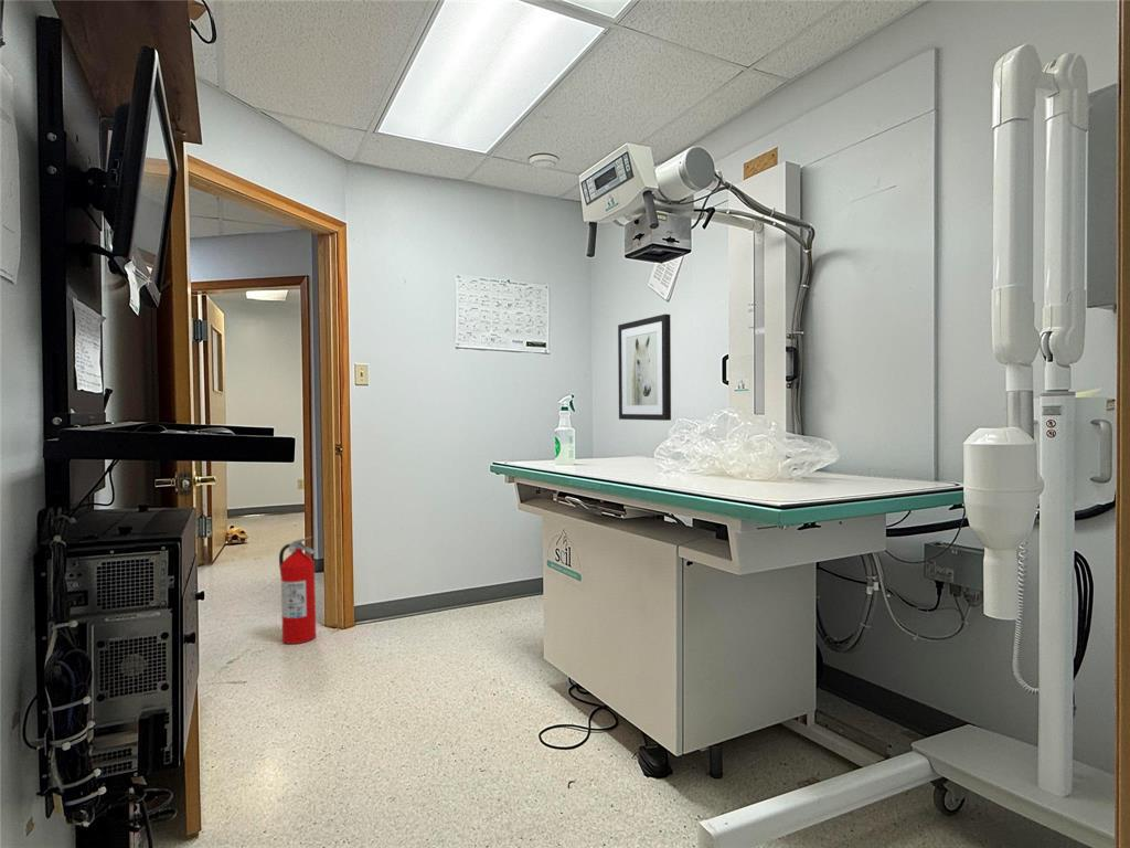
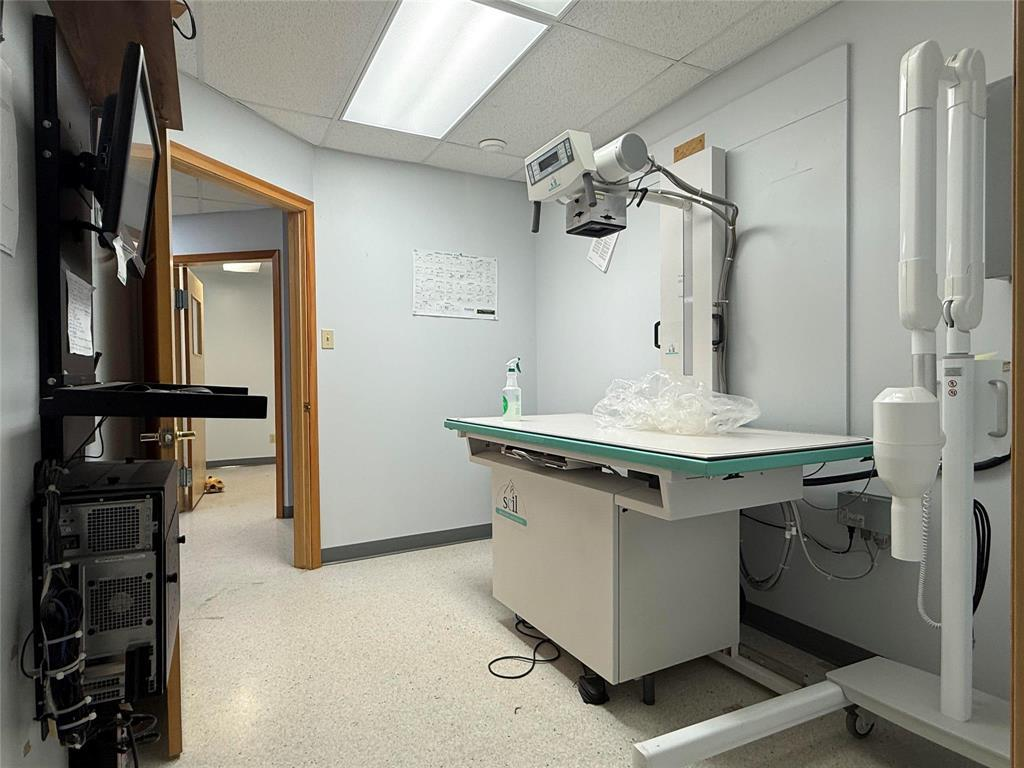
- fire extinguisher (297, 587)
- wall art (642, 370)
